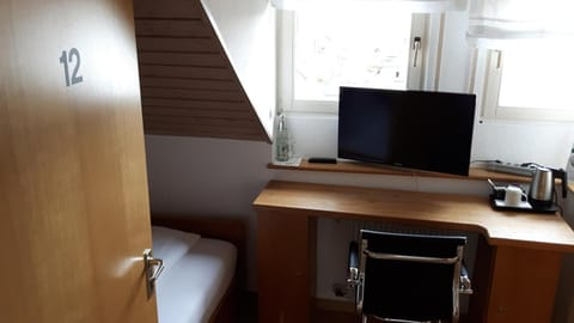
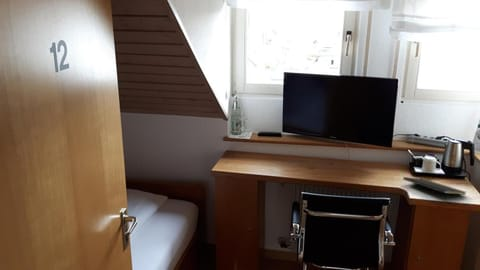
+ notepad (433, 185)
